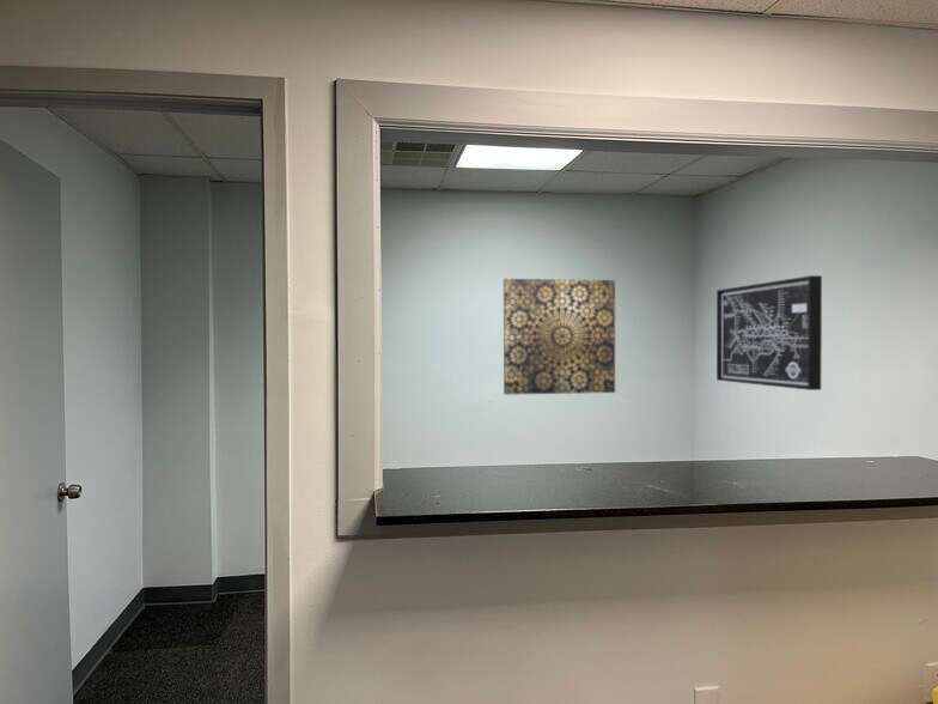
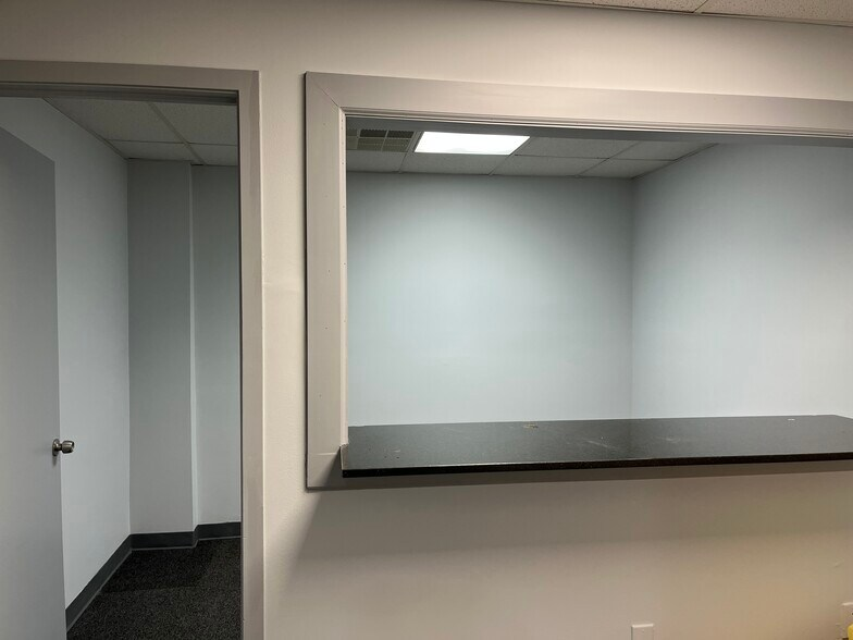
- wall art (762, 334)
- wall art (559, 336)
